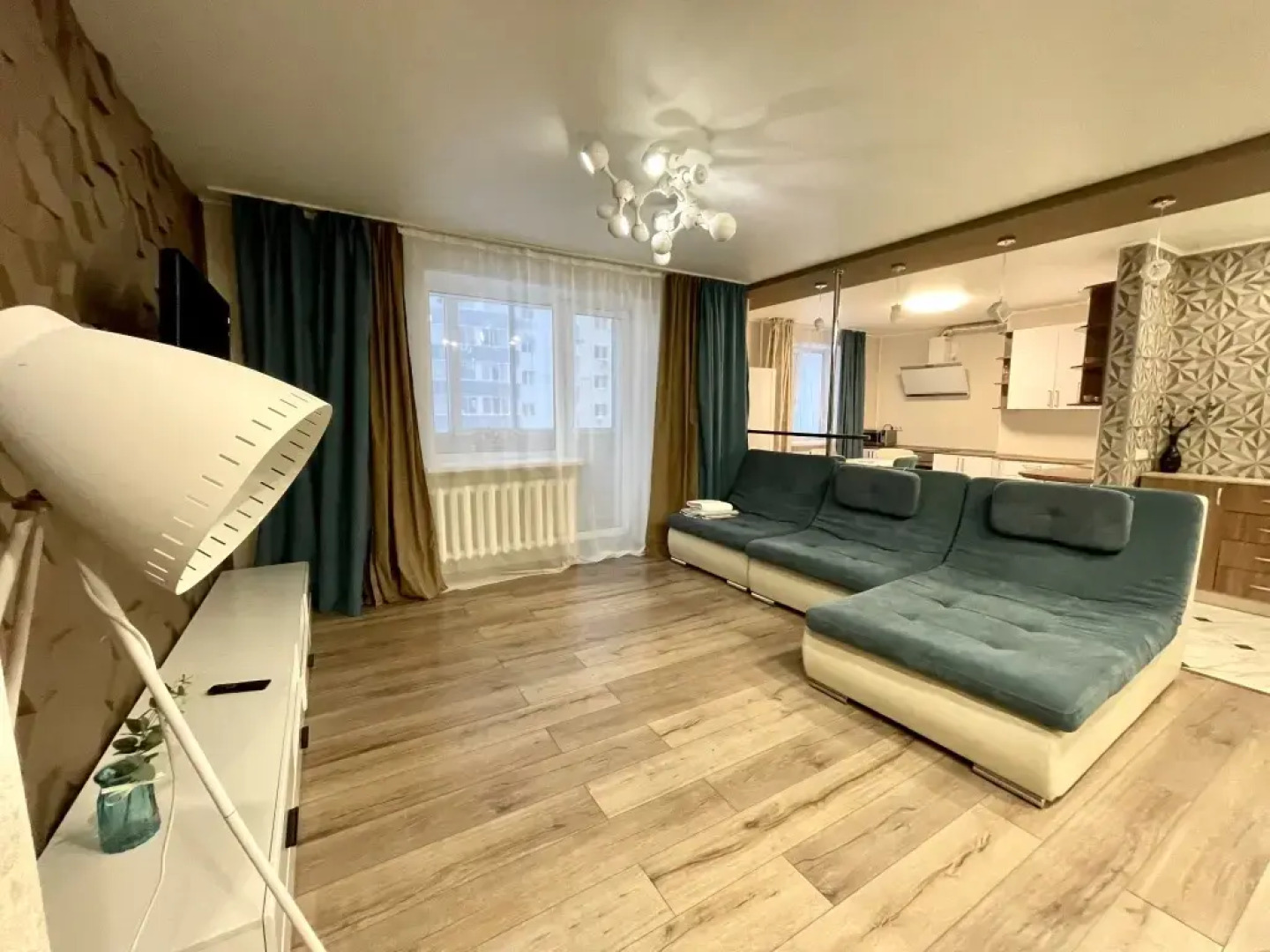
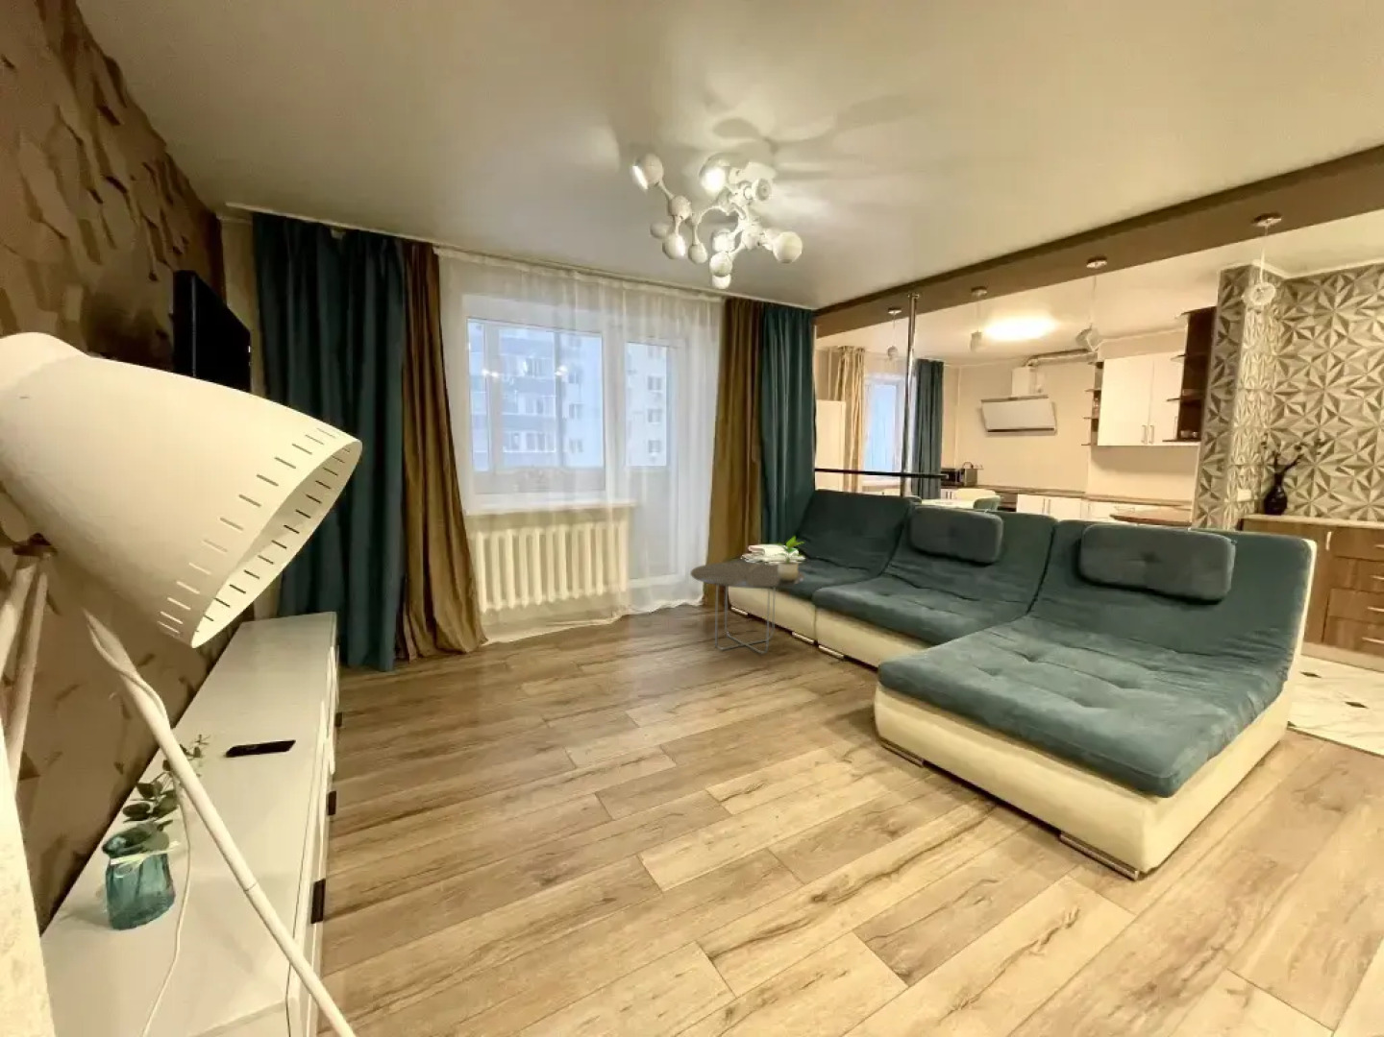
+ potted plant (787, 557)
+ side table (727, 603)
